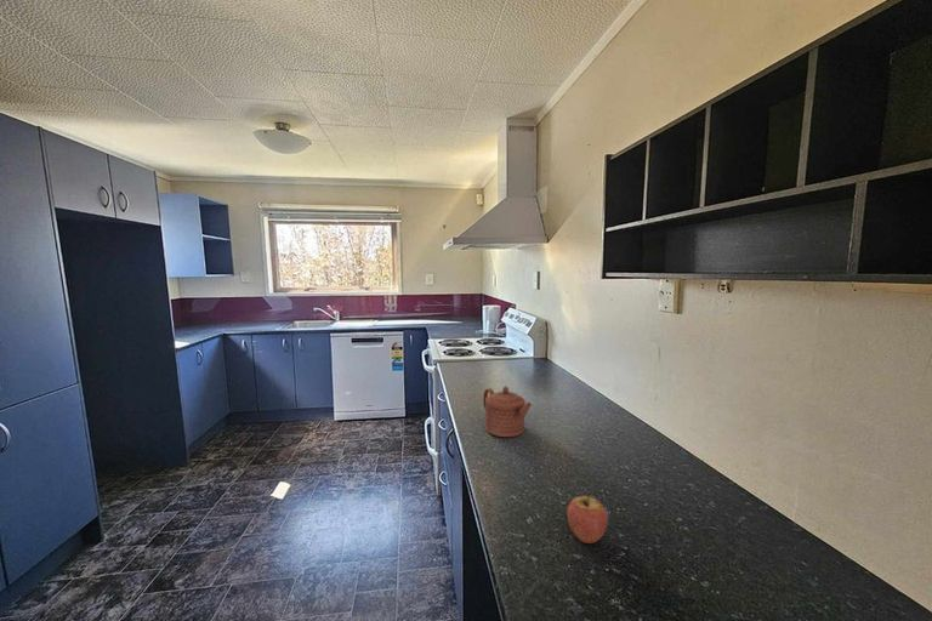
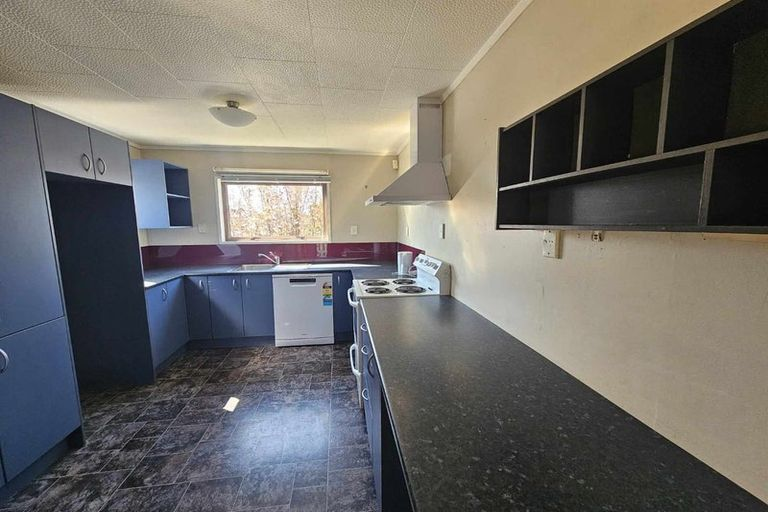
- fruit (586, 515)
- teapot (505, 408)
